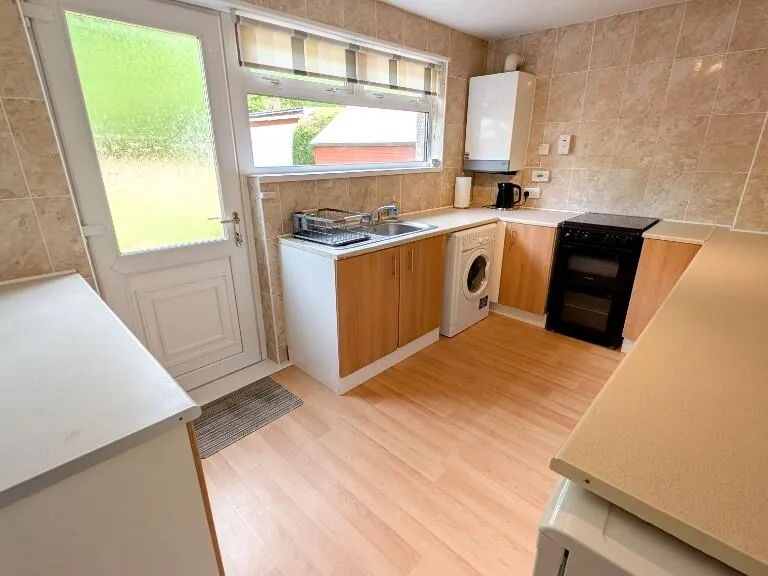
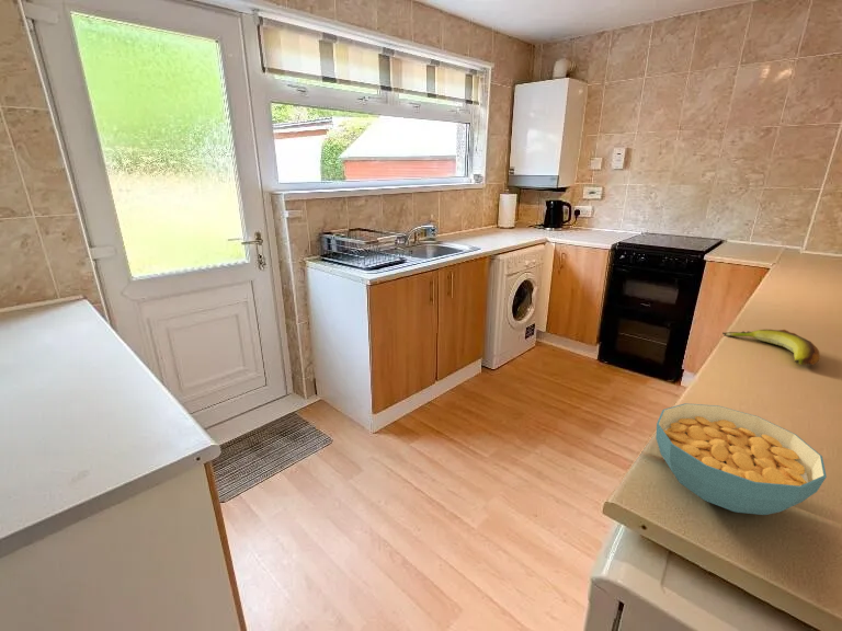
+ cereal bowl (726, 467)
+ banana (767, 341)
